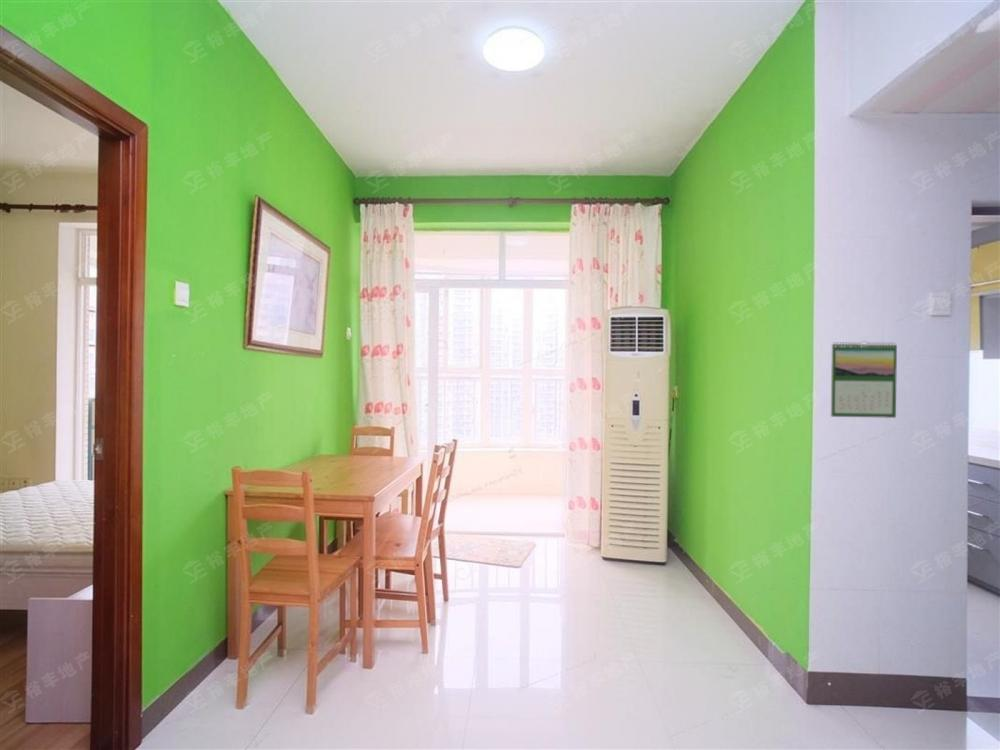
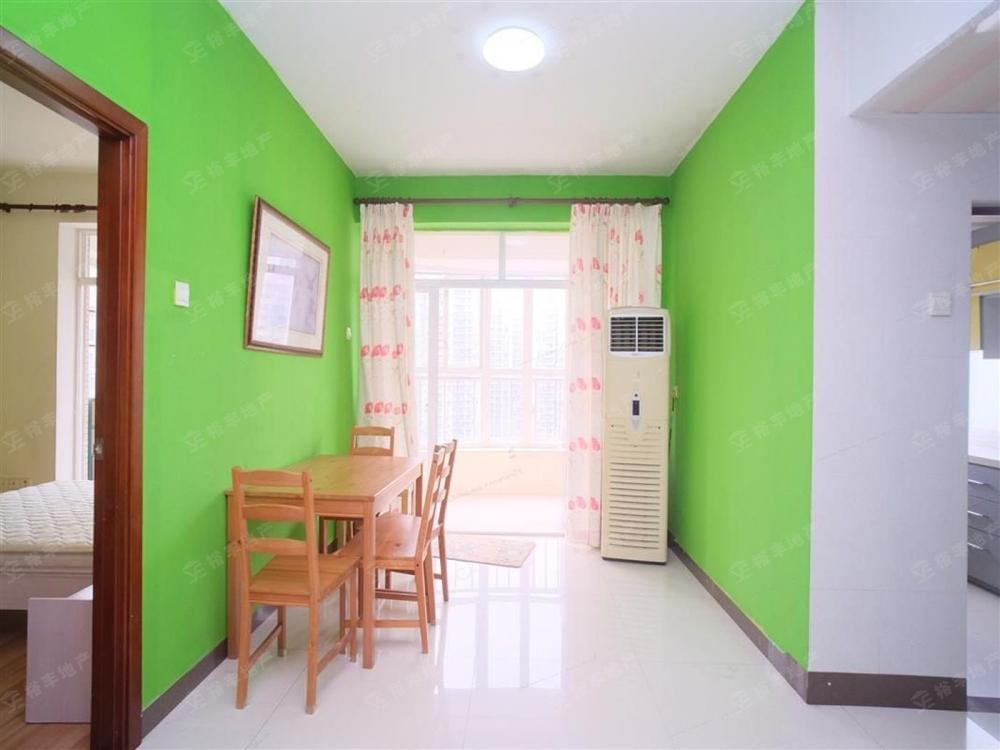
- calendar (863, 379)
